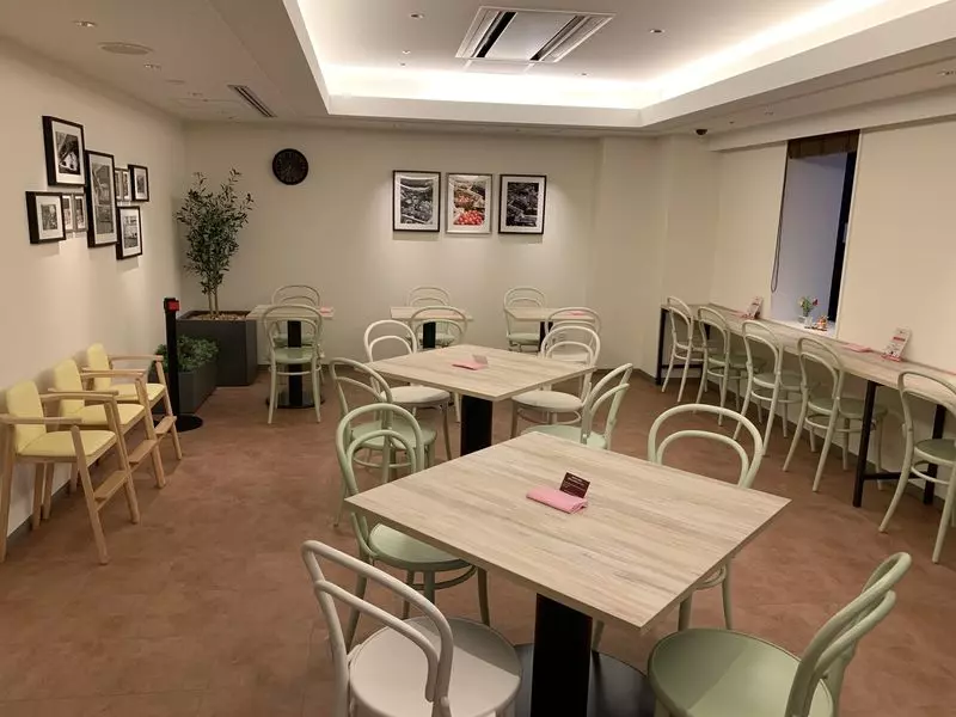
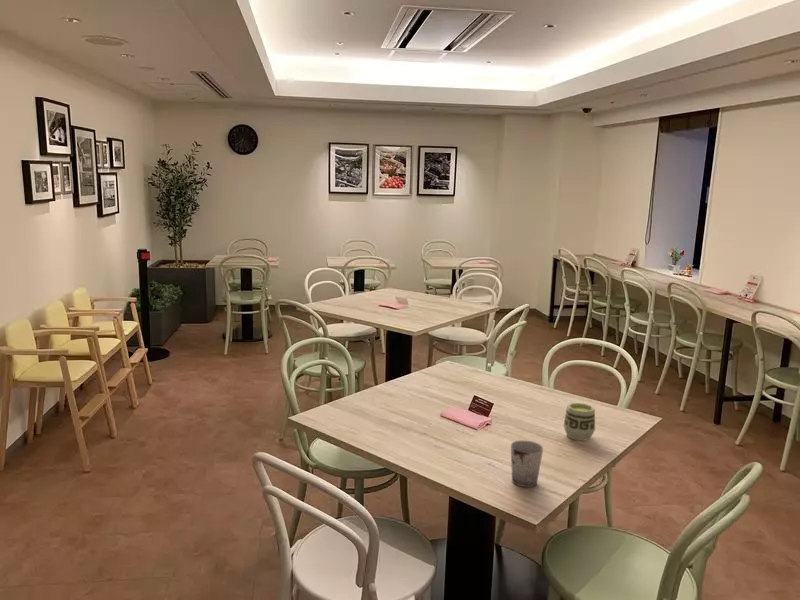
+ cup (526, 466)
+ cup (579, 421)
